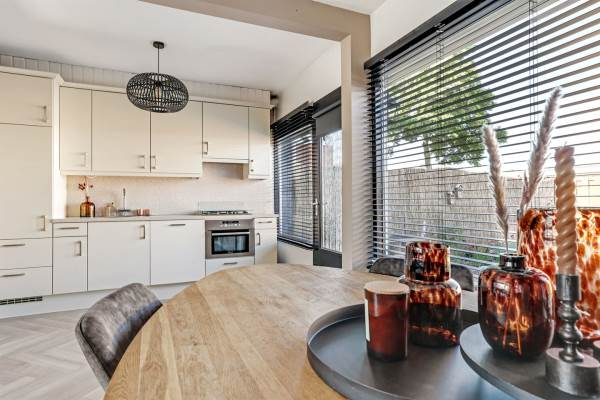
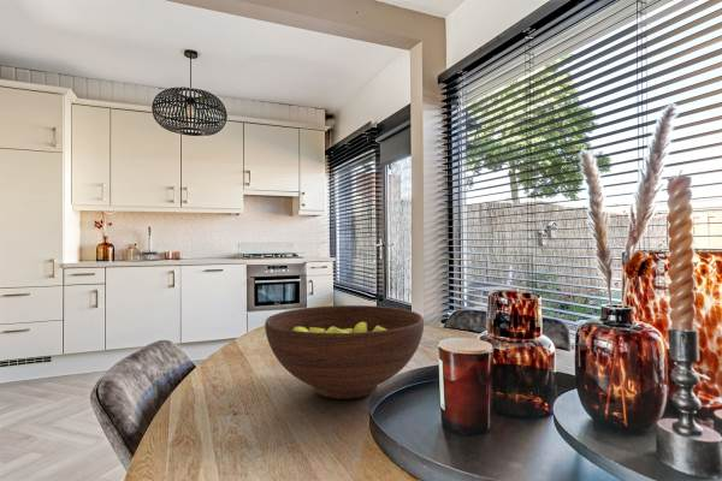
+ fruit bowl (345, 352)
